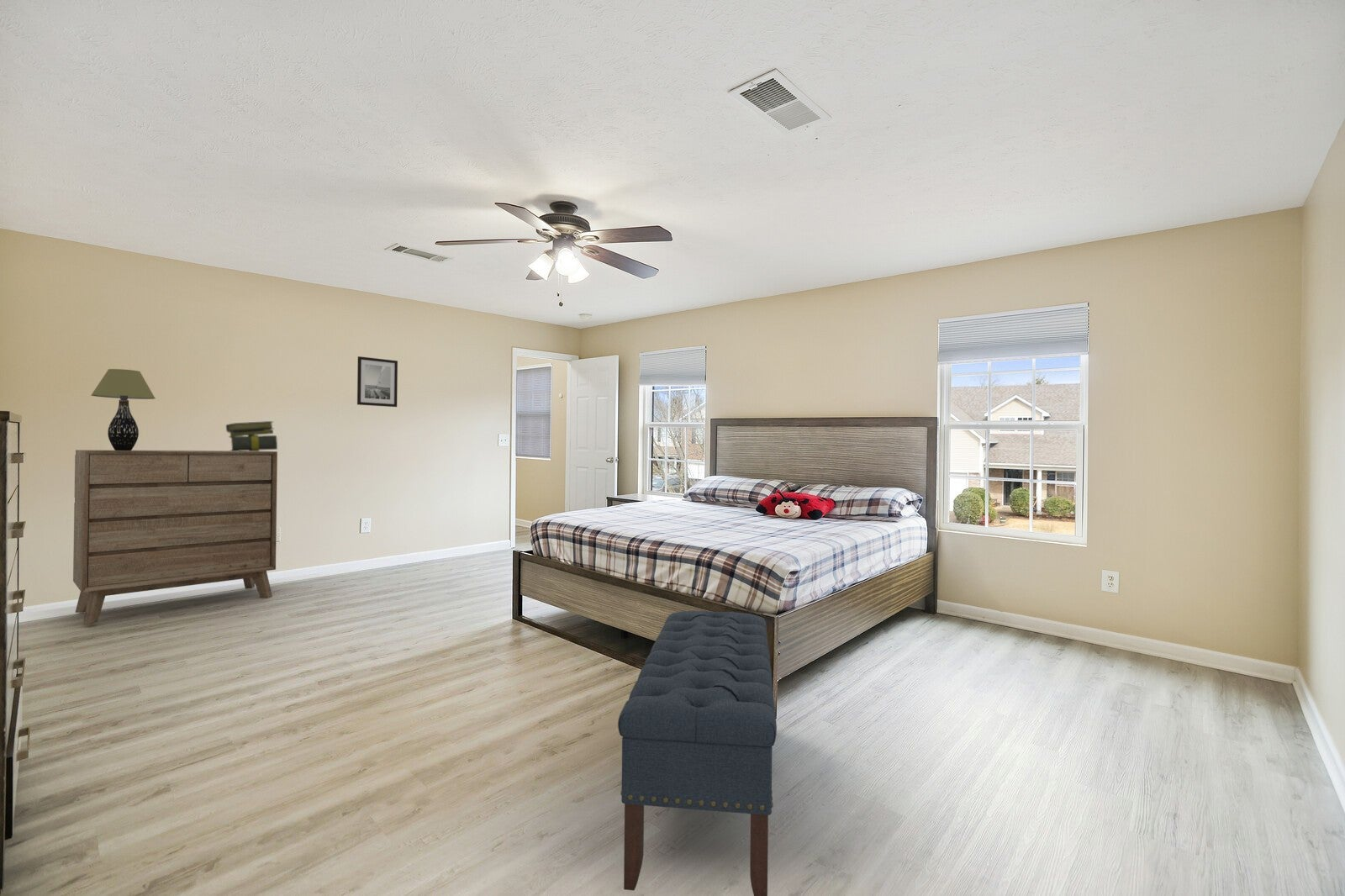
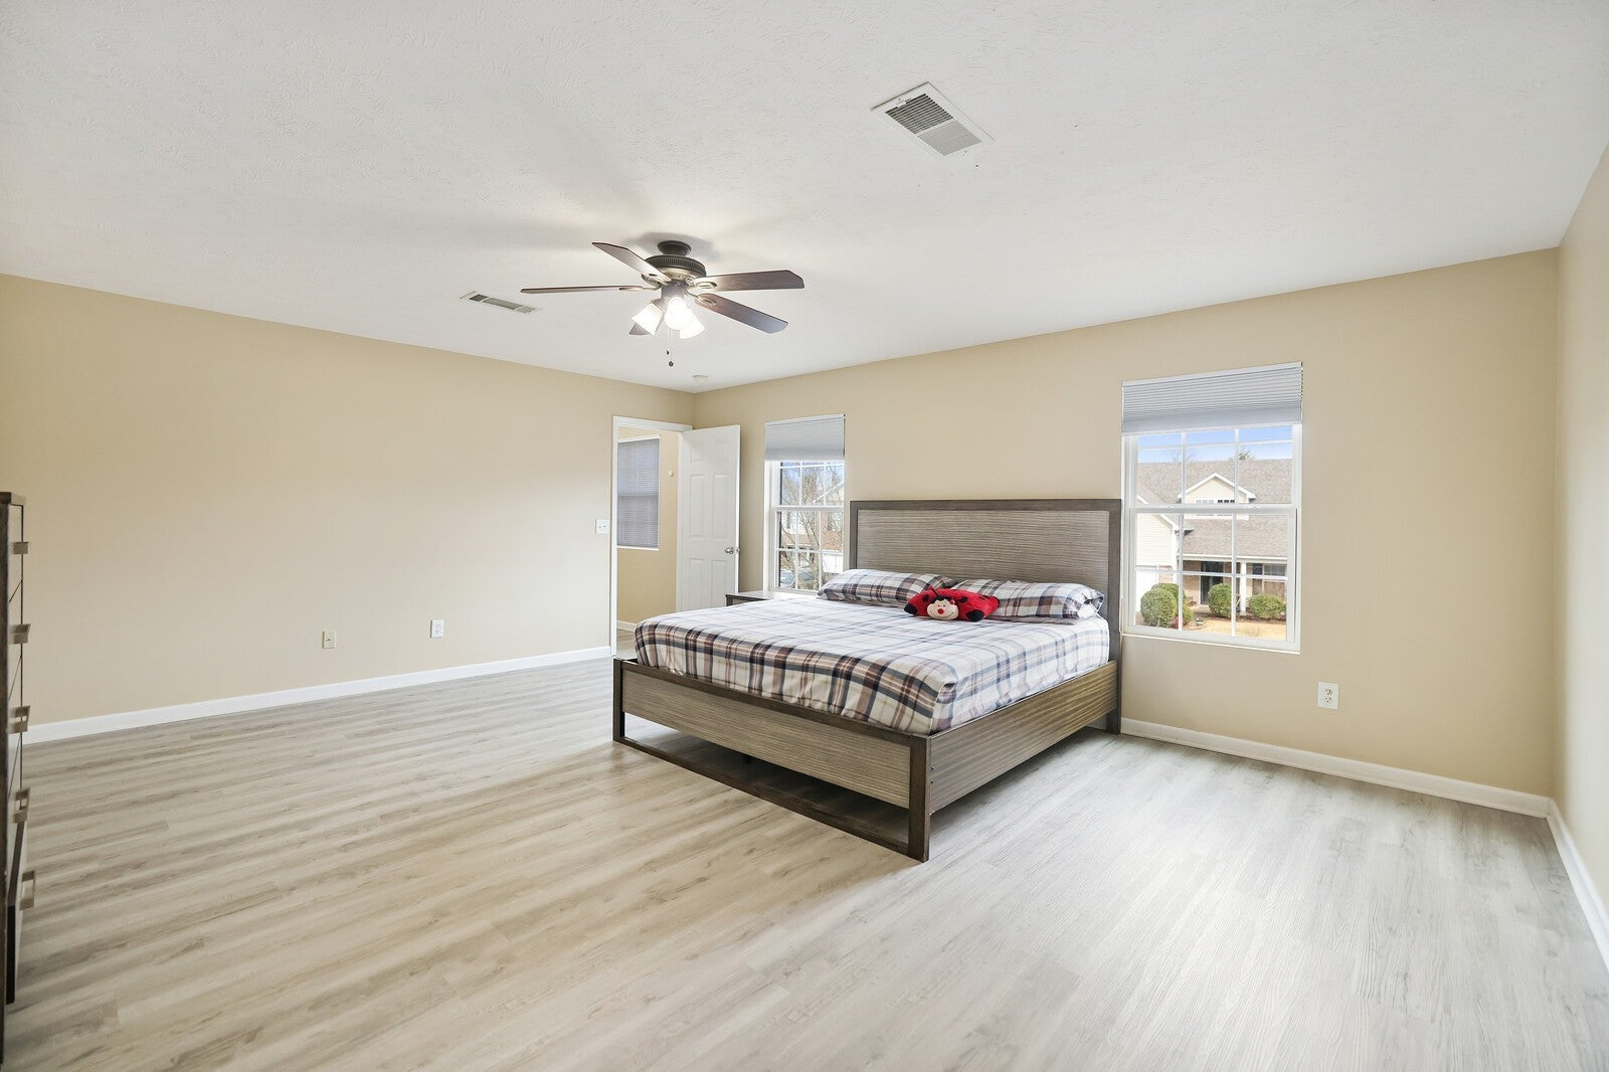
- stack of books (251, 435)
- bench (708, 718)
- table lamp (124, 410)
- wall art (377, 382)
- dresser (180, 527)
